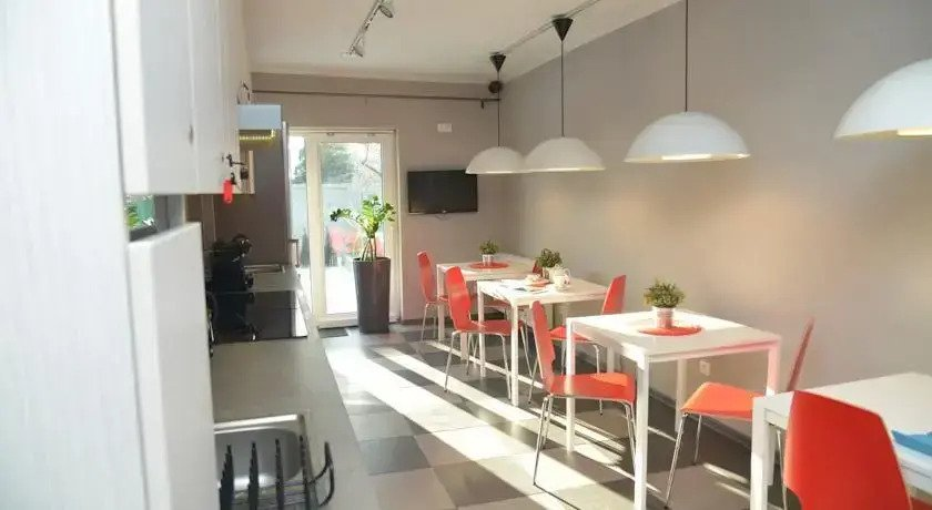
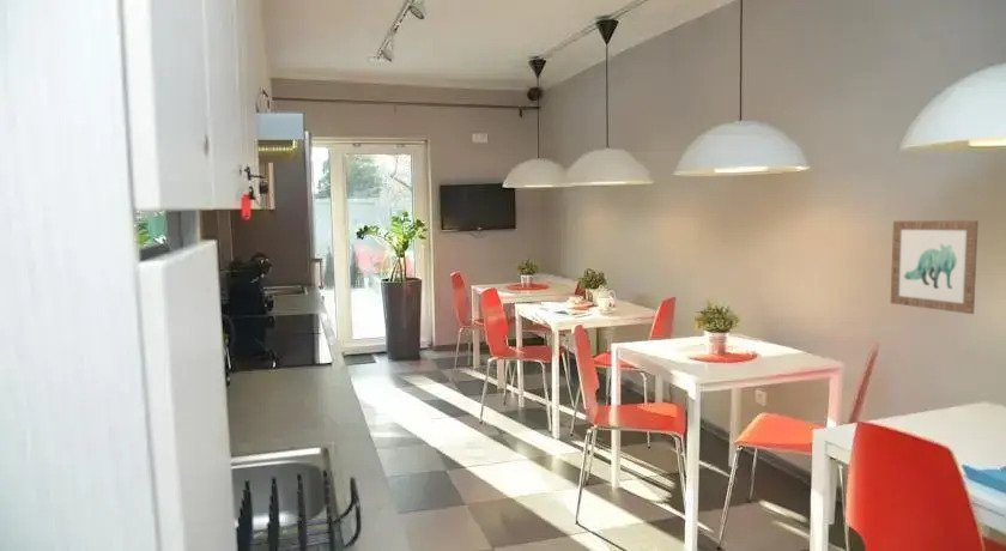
+ wall art (931, 265)
